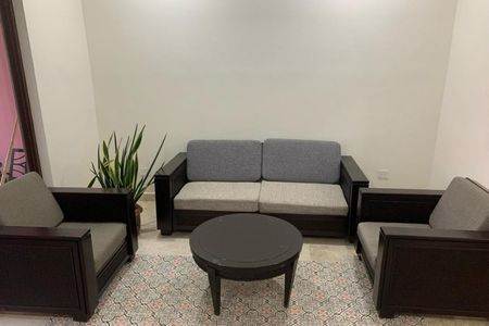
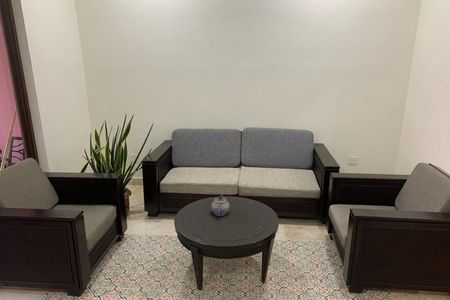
+ teapot (220, 205)
